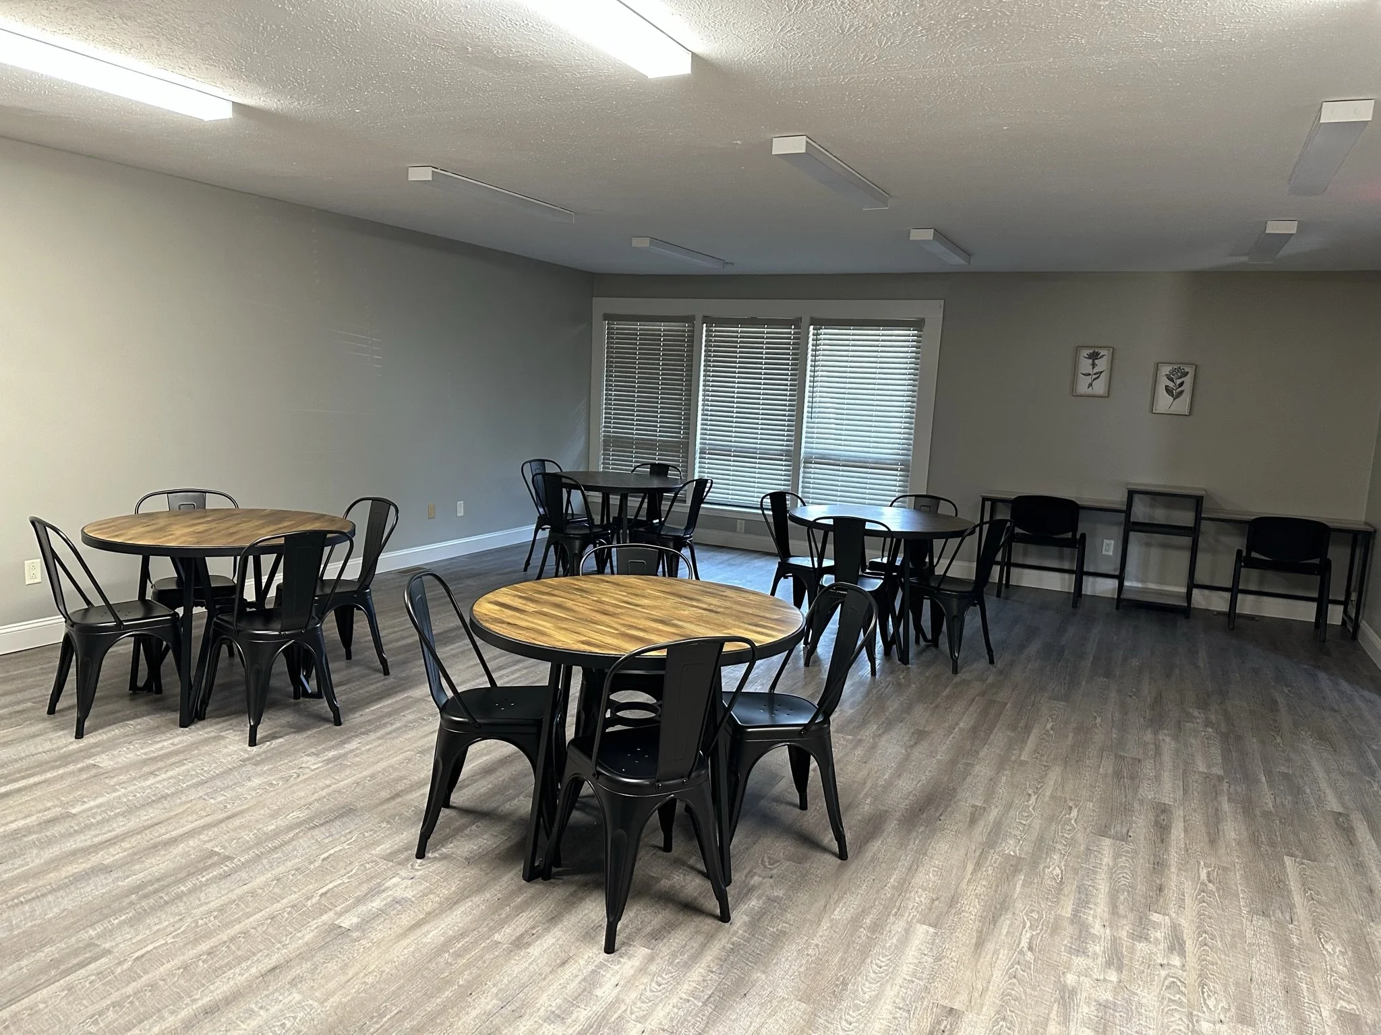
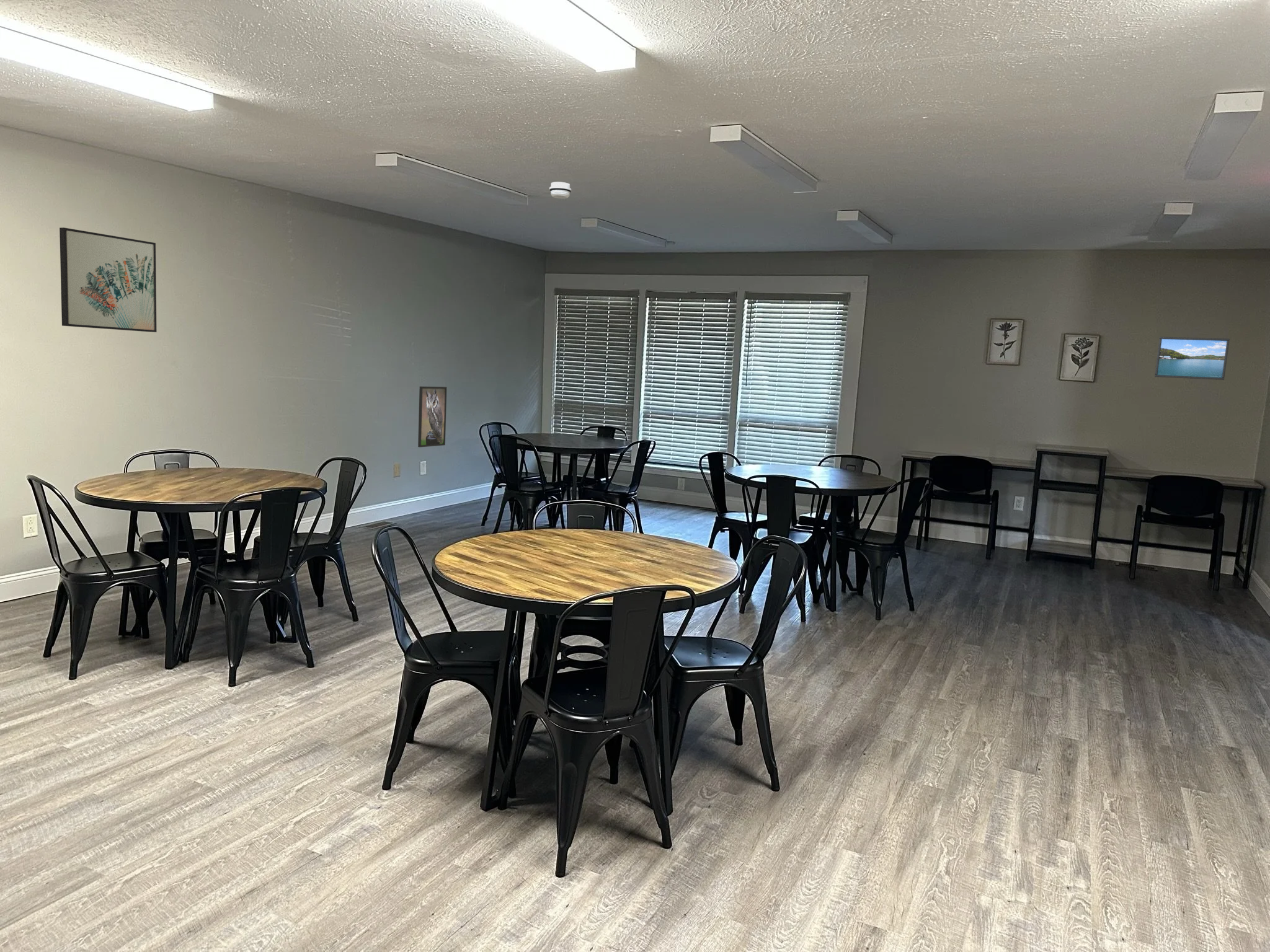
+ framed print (432, 416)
+ smoke detector (560, 190)
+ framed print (1191, 358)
+ wall art (110, 283)
